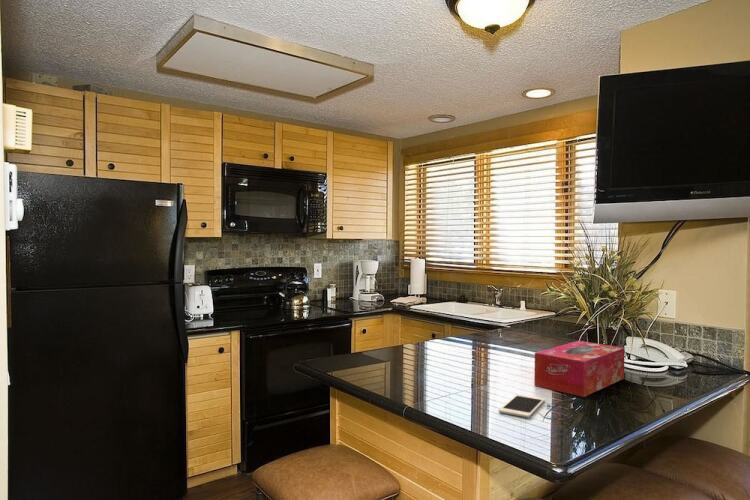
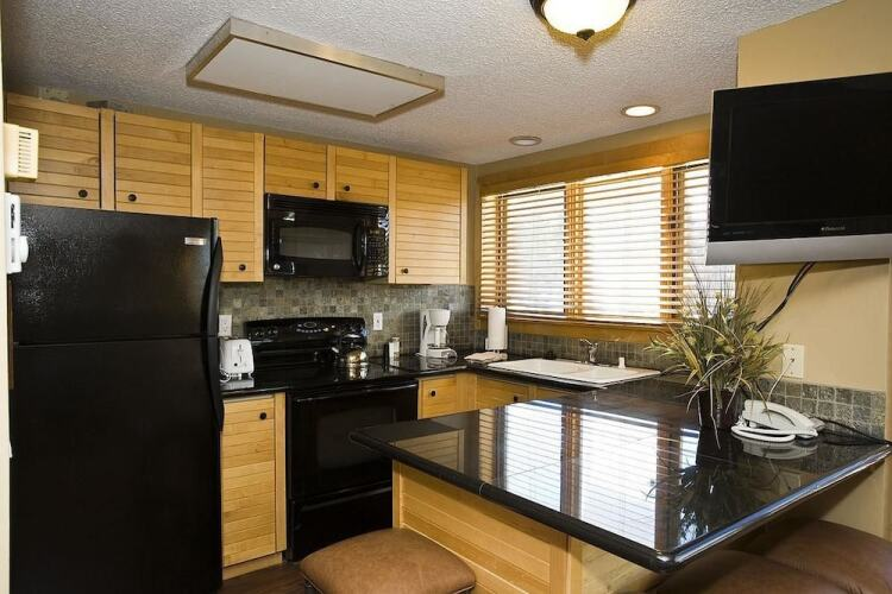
- tissue box (580, 366)
- cell phone (522, 405)
